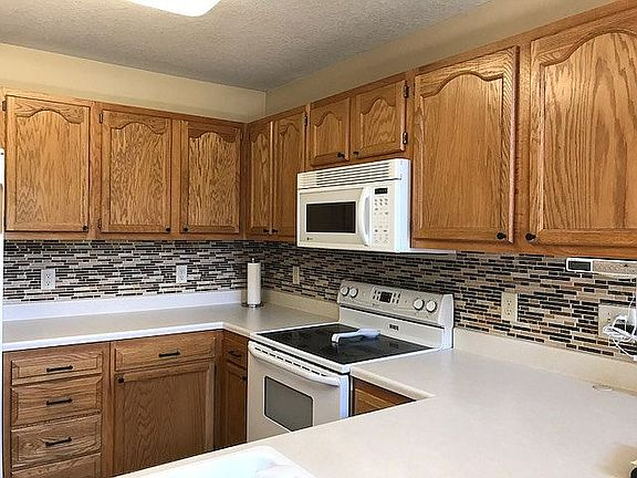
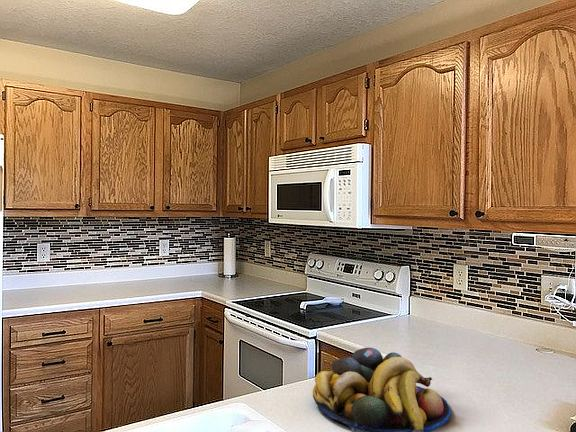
+ fruit bowl (382, 381)
